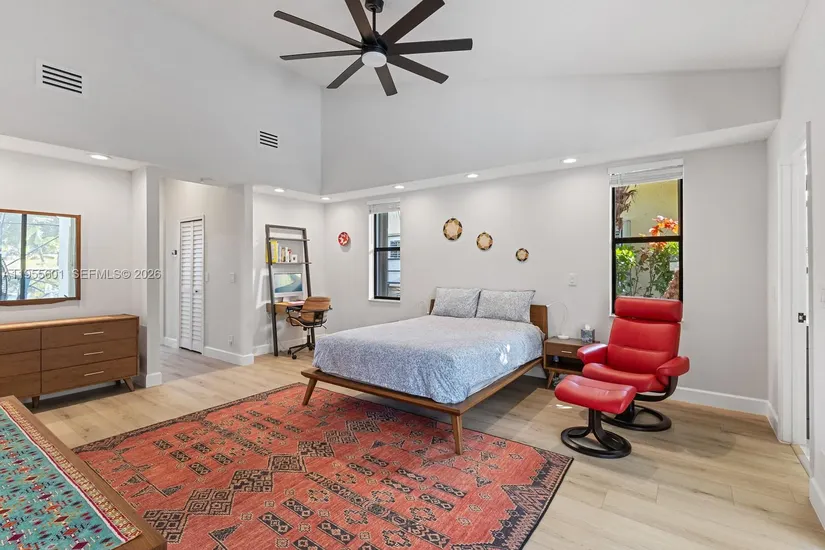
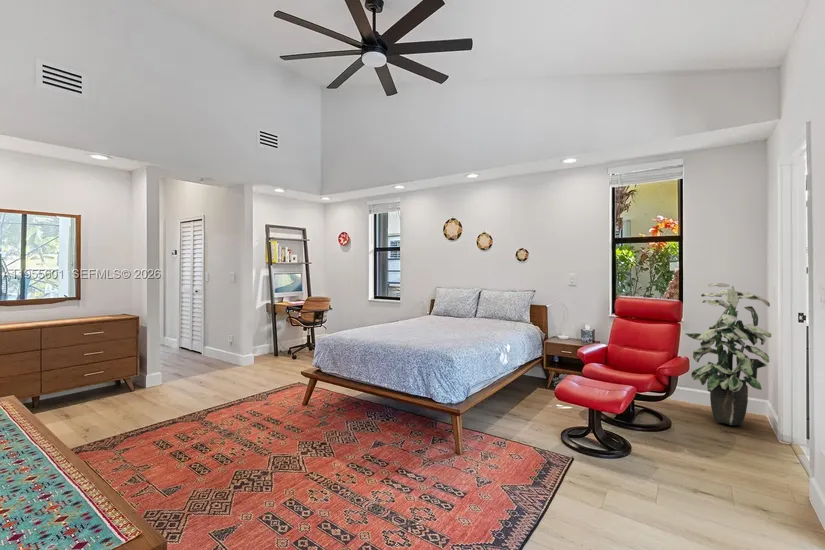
+ indoor plant (726, 352)
